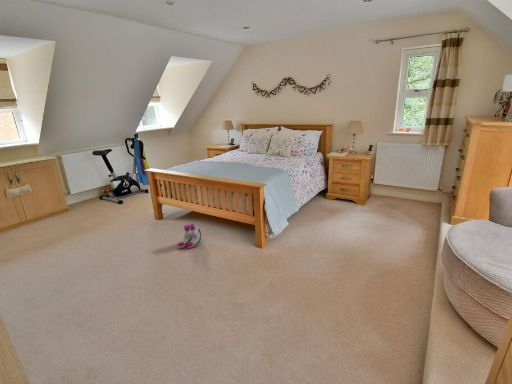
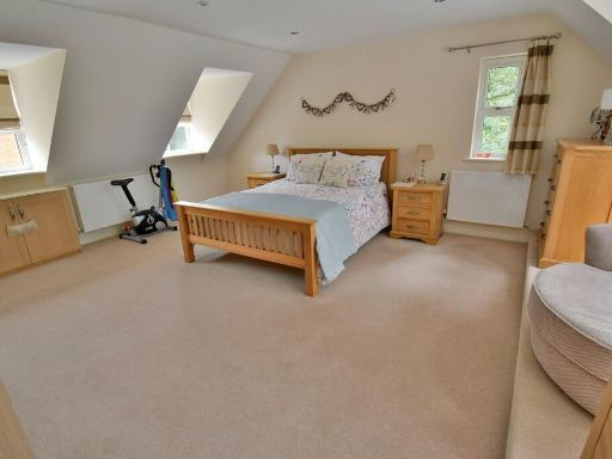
- boots (189, 234)
